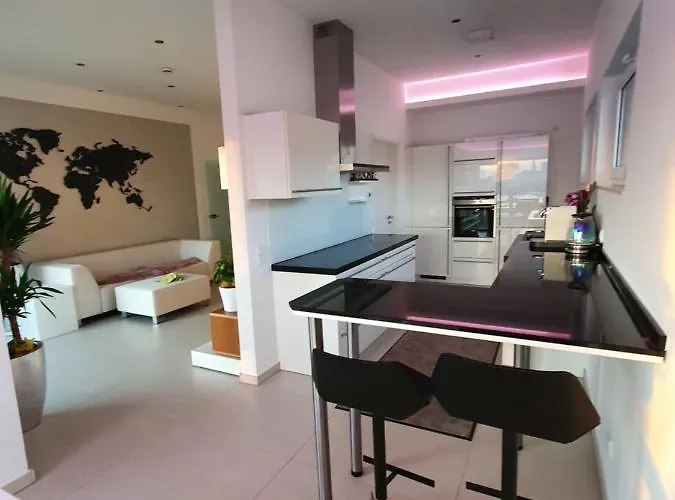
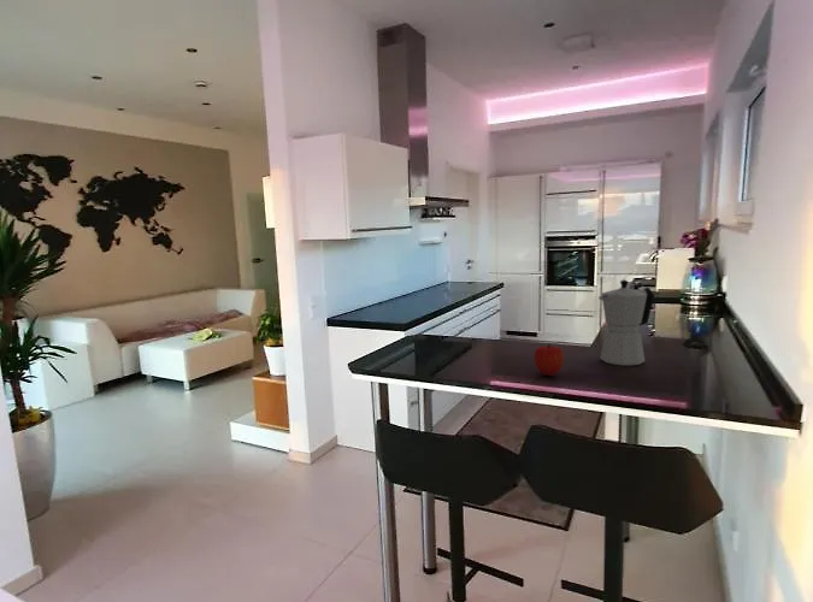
+ fruit (548, 359)
+ moka pot (626, 319)
